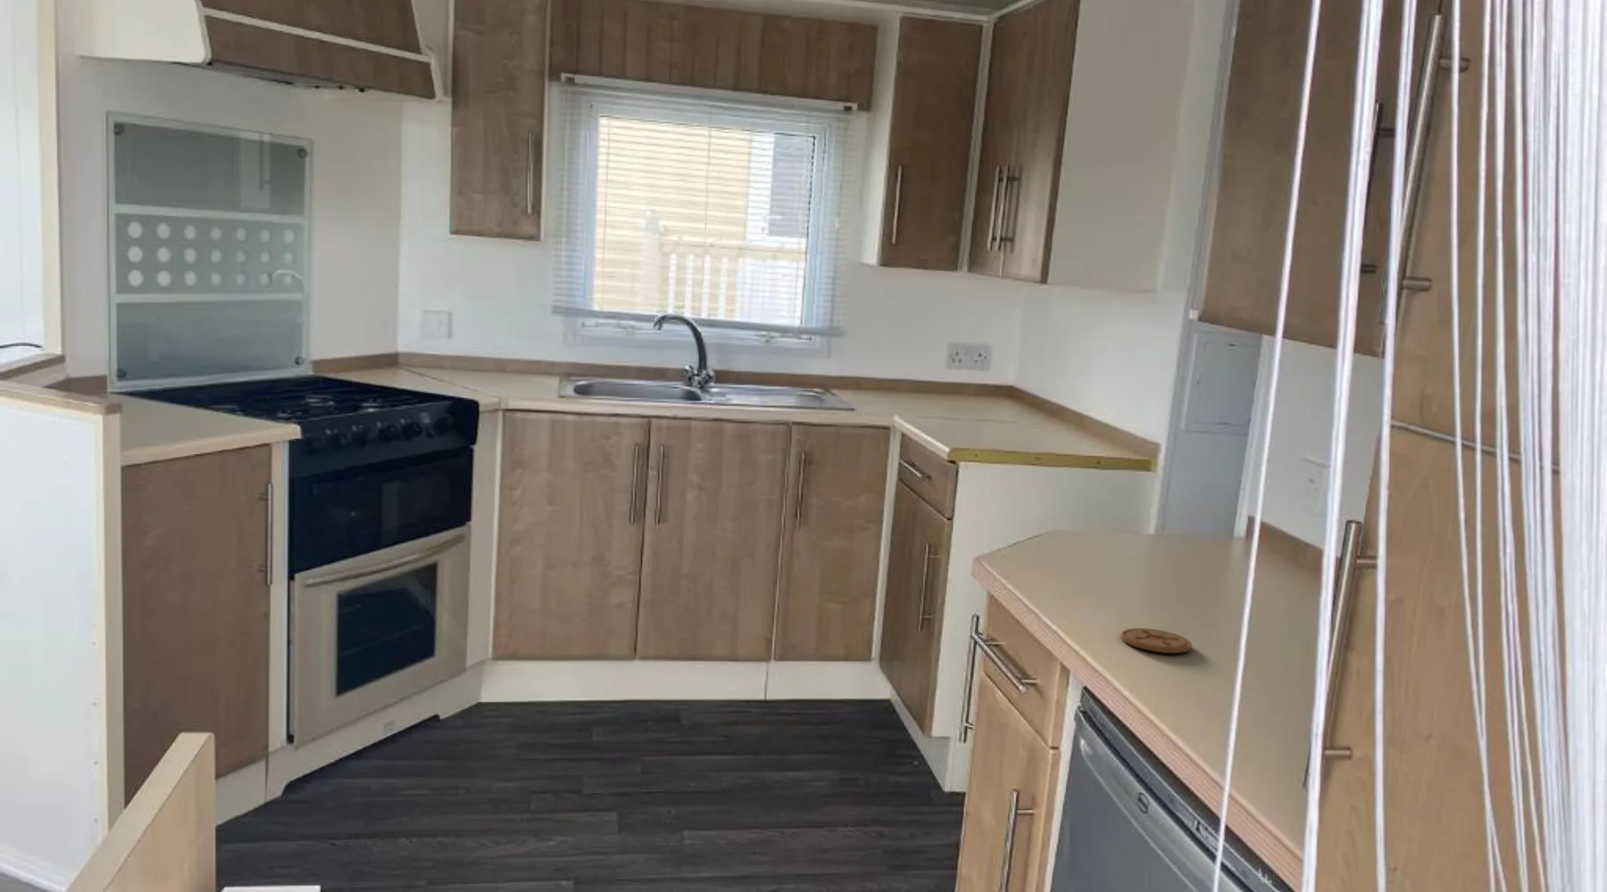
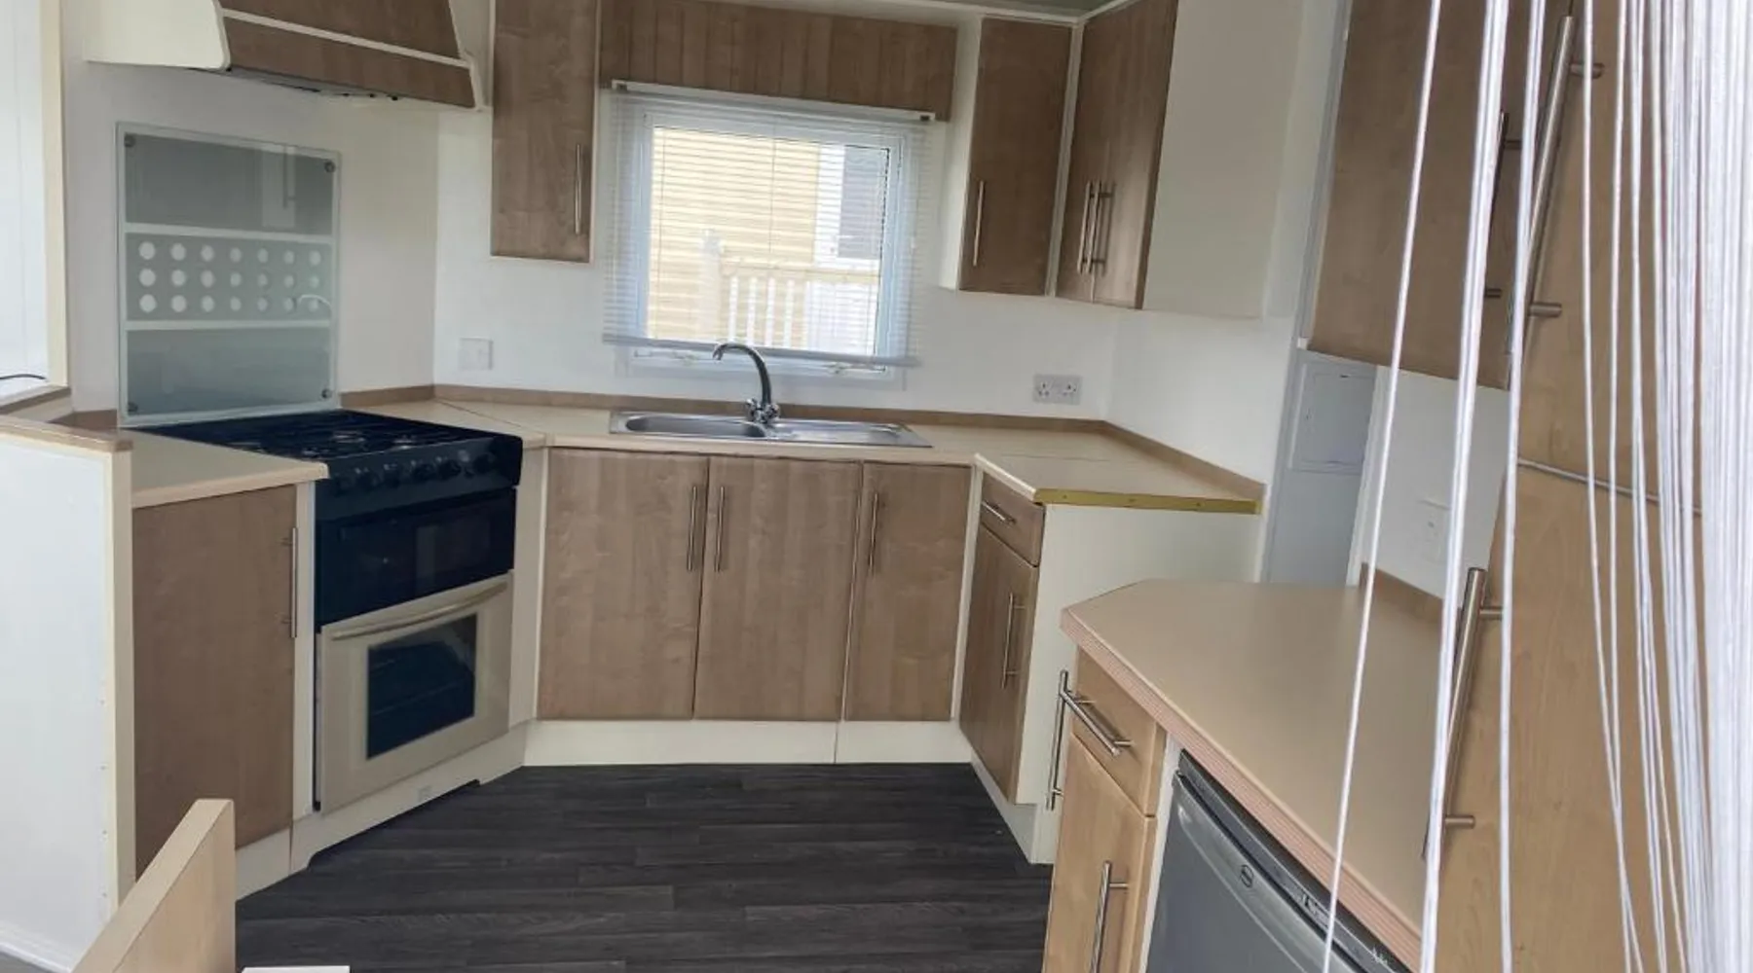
- coaster (1155, 639)
